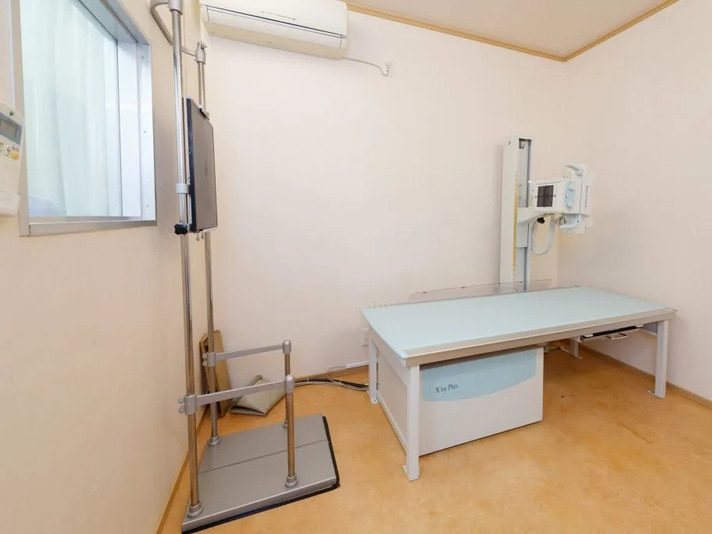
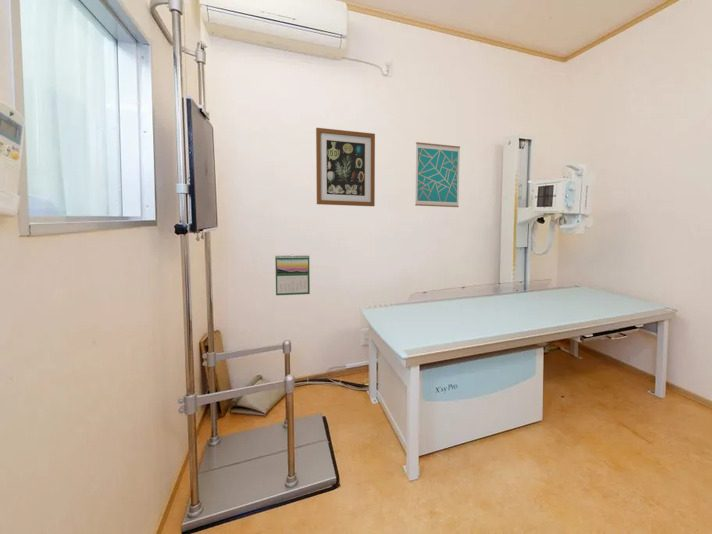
+ wall art (437, 175)
+ calendar (292, 274)
+ wall art (346, 168)
